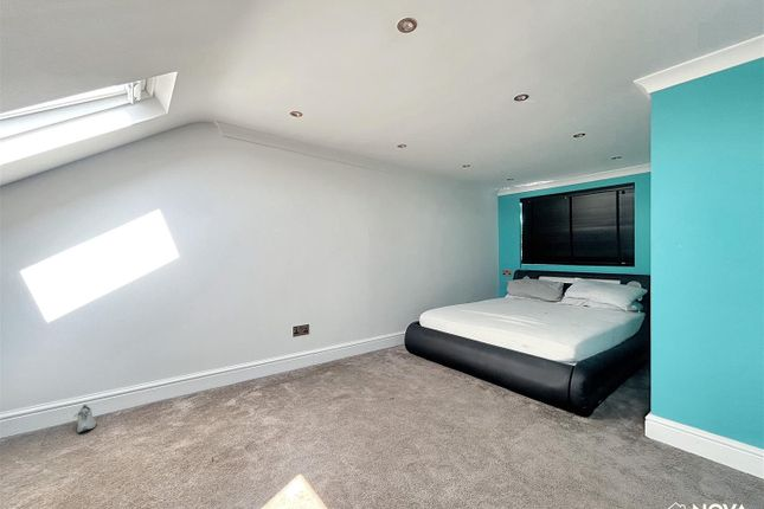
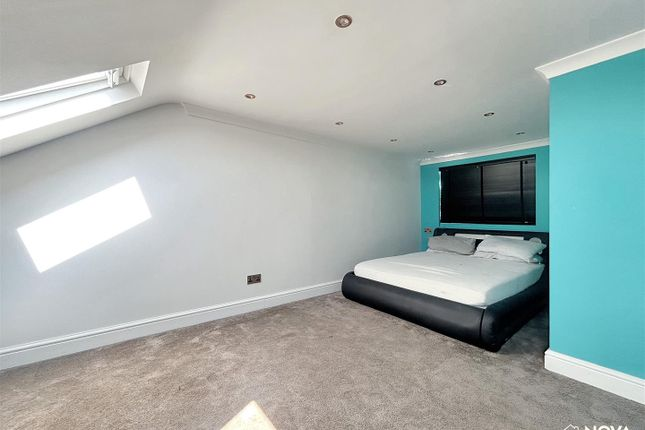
- shoe (85, 417)
